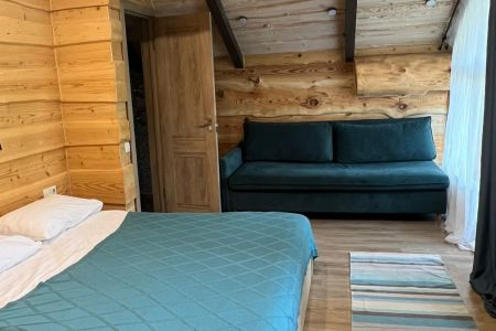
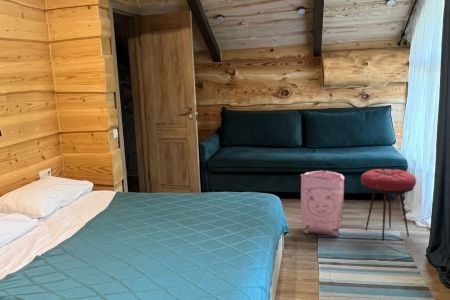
+ bag (322, 203)
+ stool (385, 203)
